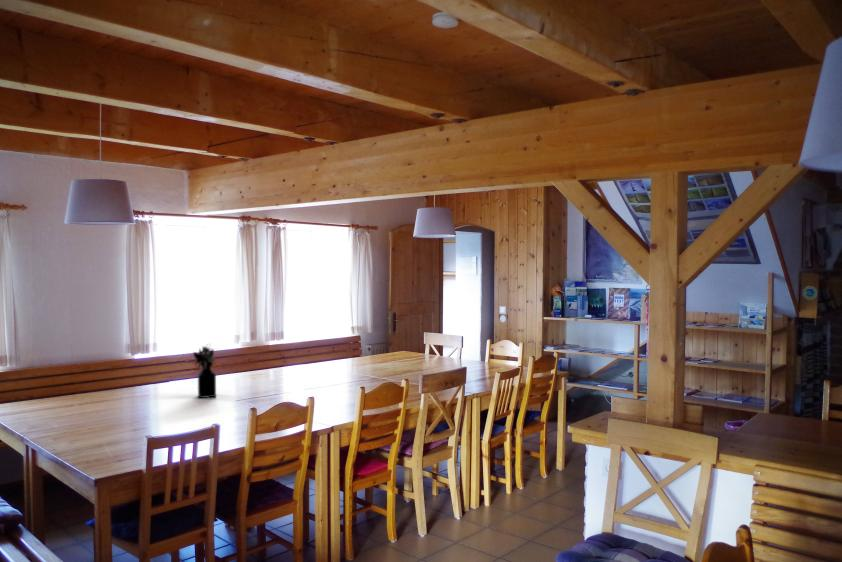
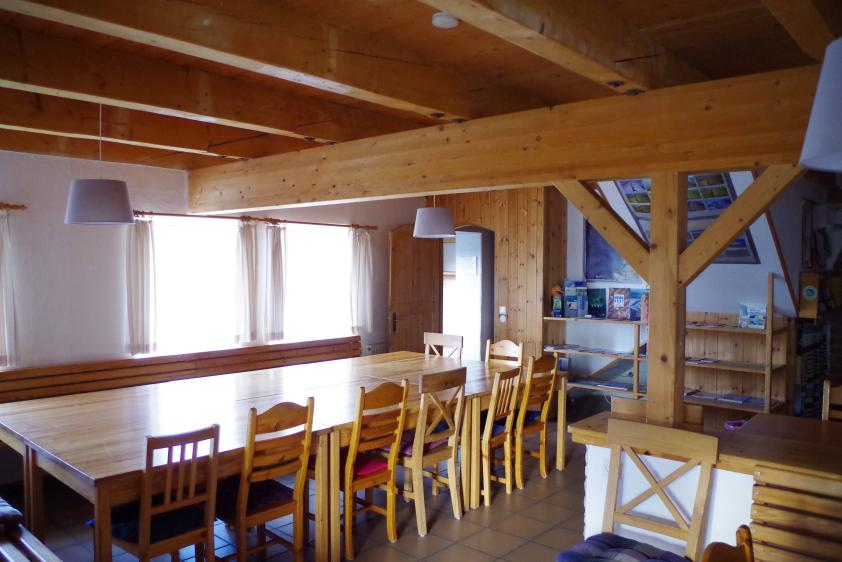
- vase (206, 369)
